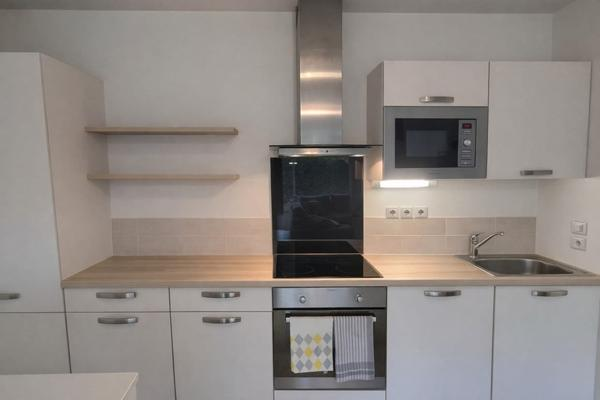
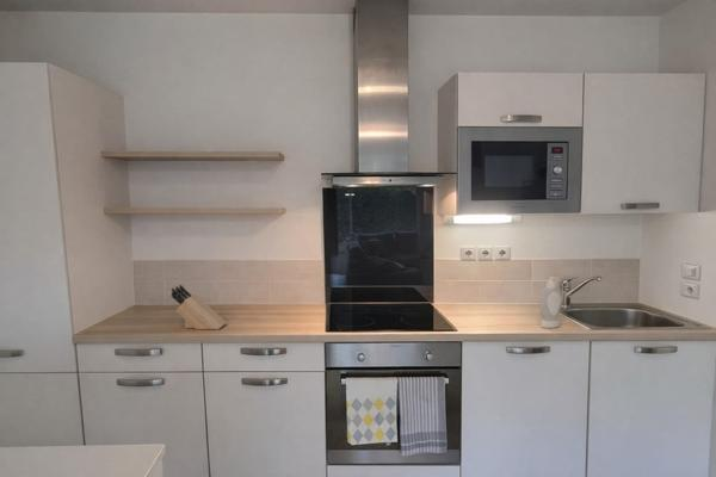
+ soap bottle (553, 302)
+ knife block (197, 305)
